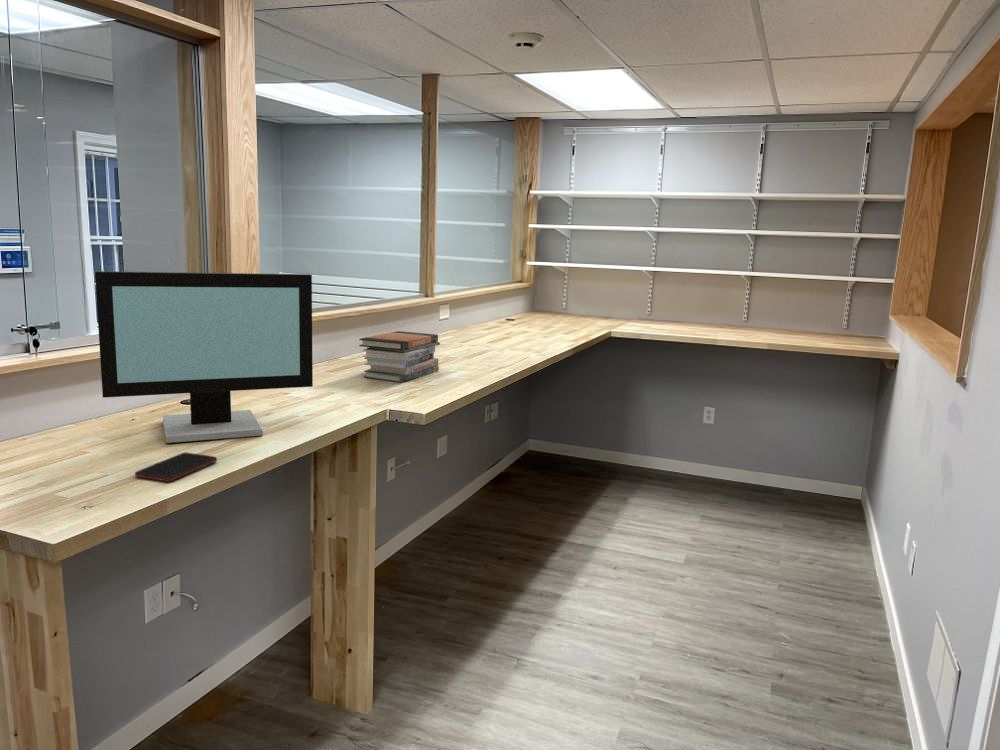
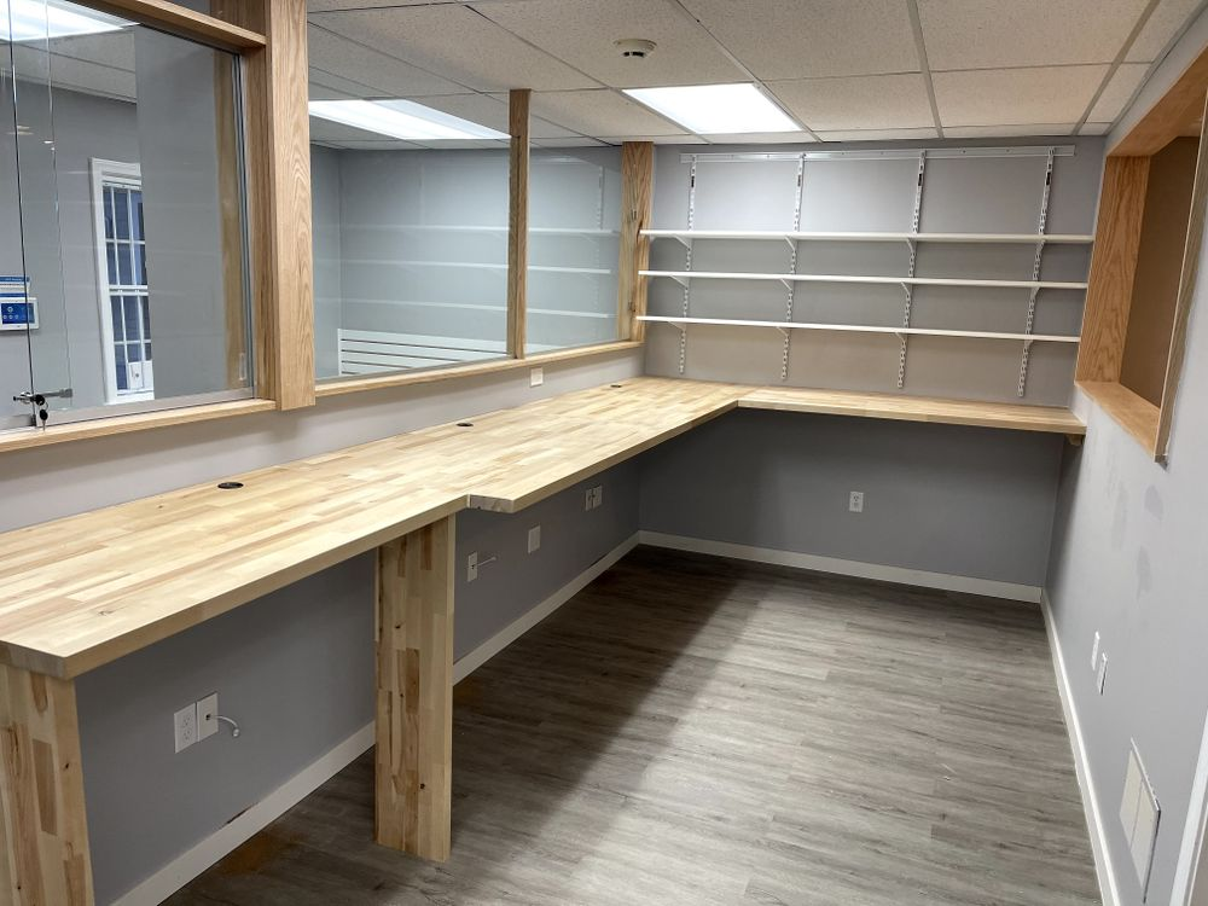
- book stack (400, 355)
- smartphone (177, 466)
- computer monitor (208, 351)
